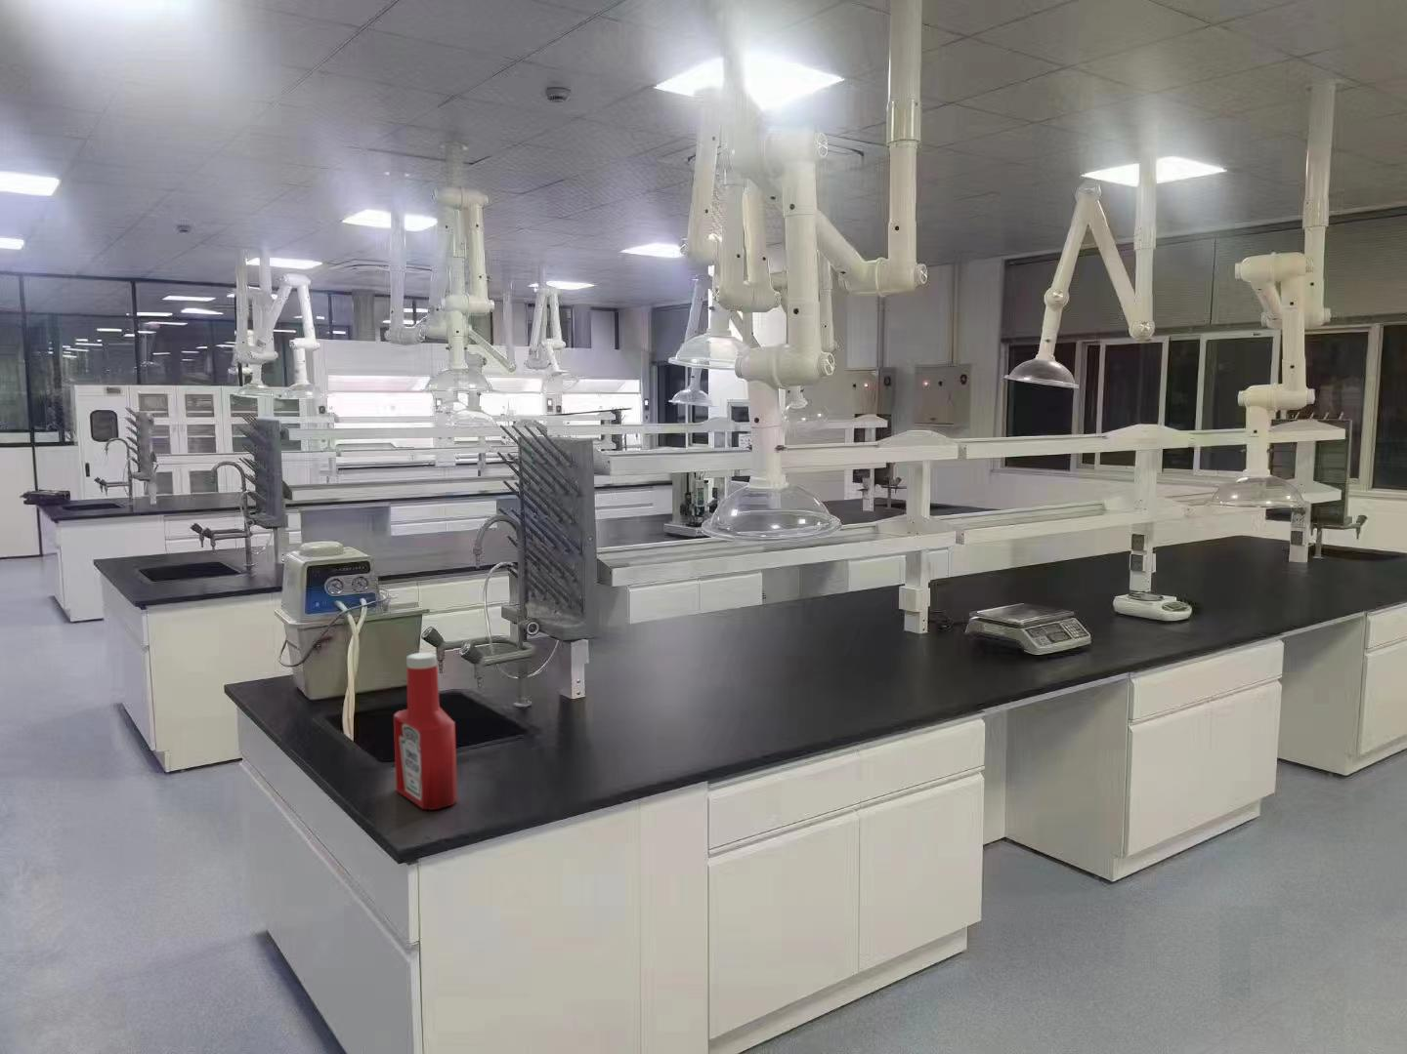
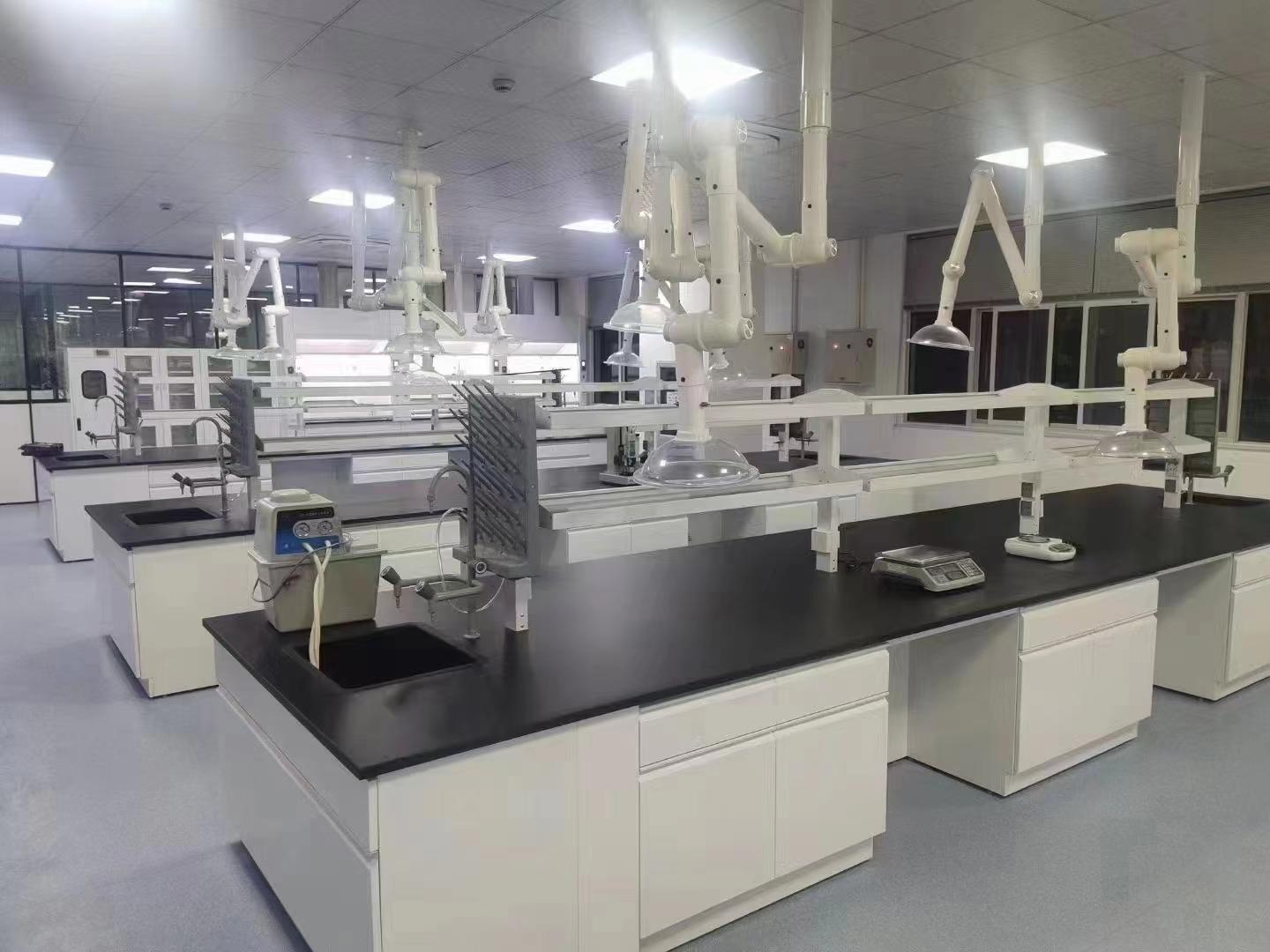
- soap bottle (424, 726)
